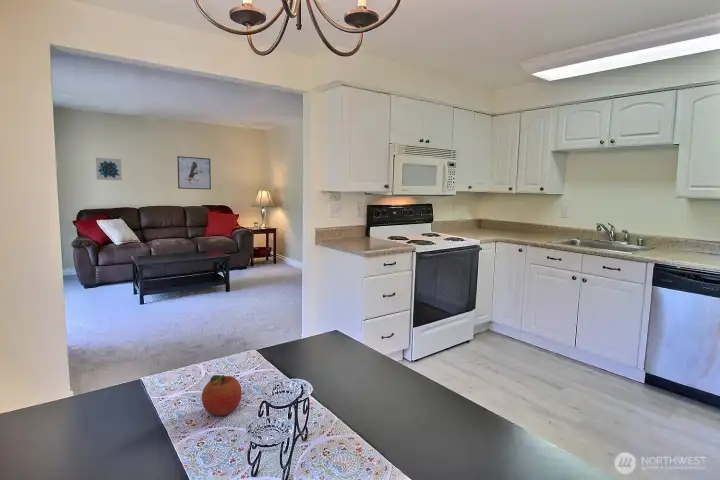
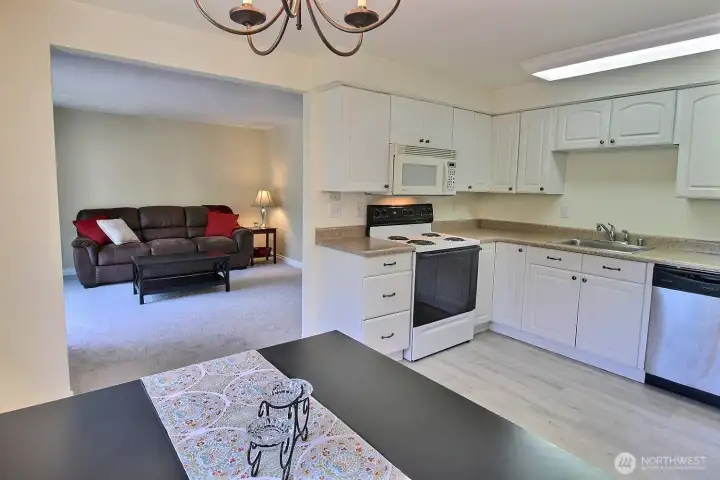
- fruit (222, 392)
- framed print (194, 173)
- wall art (108, 169)
